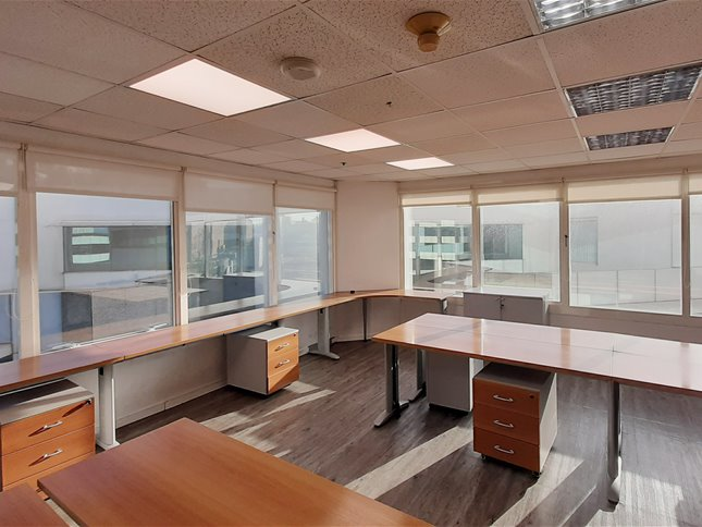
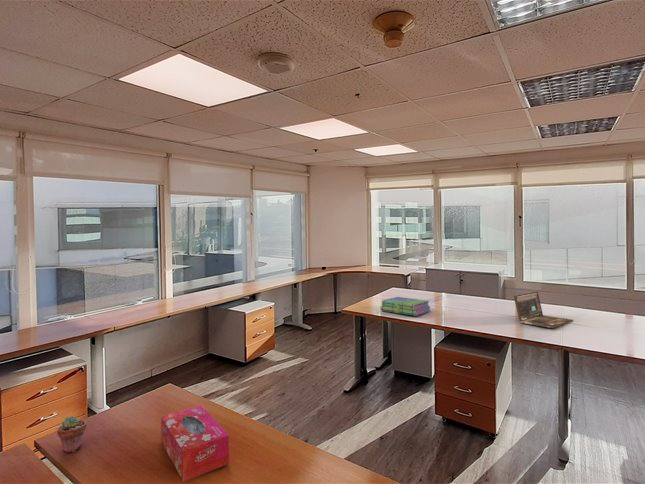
+ stack of books (405, 305)
+ laptop (541, 309)
+ tissue box (193, 438)
+ potted succulent (72, 432)
